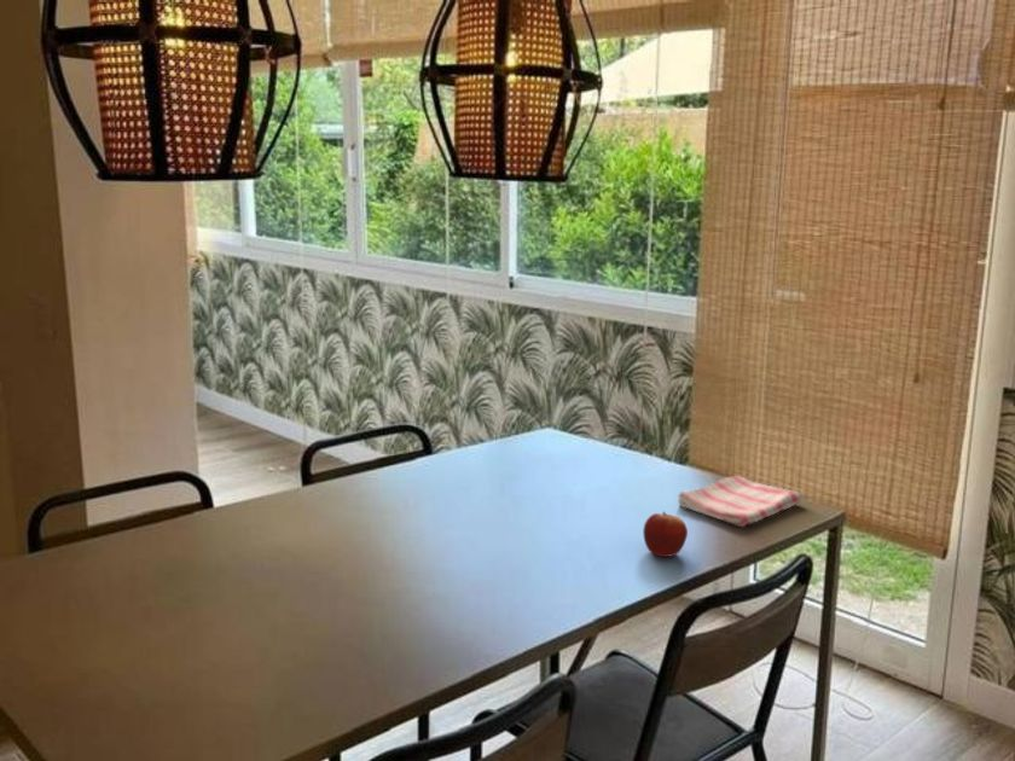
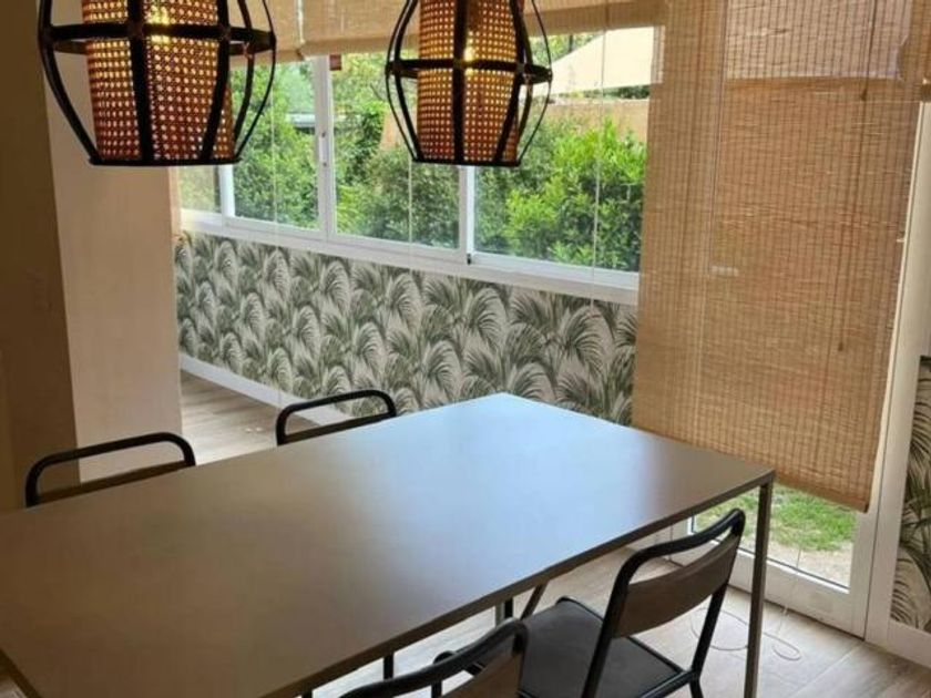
- dish towel (740, 496)
- fruit (665, 533)
